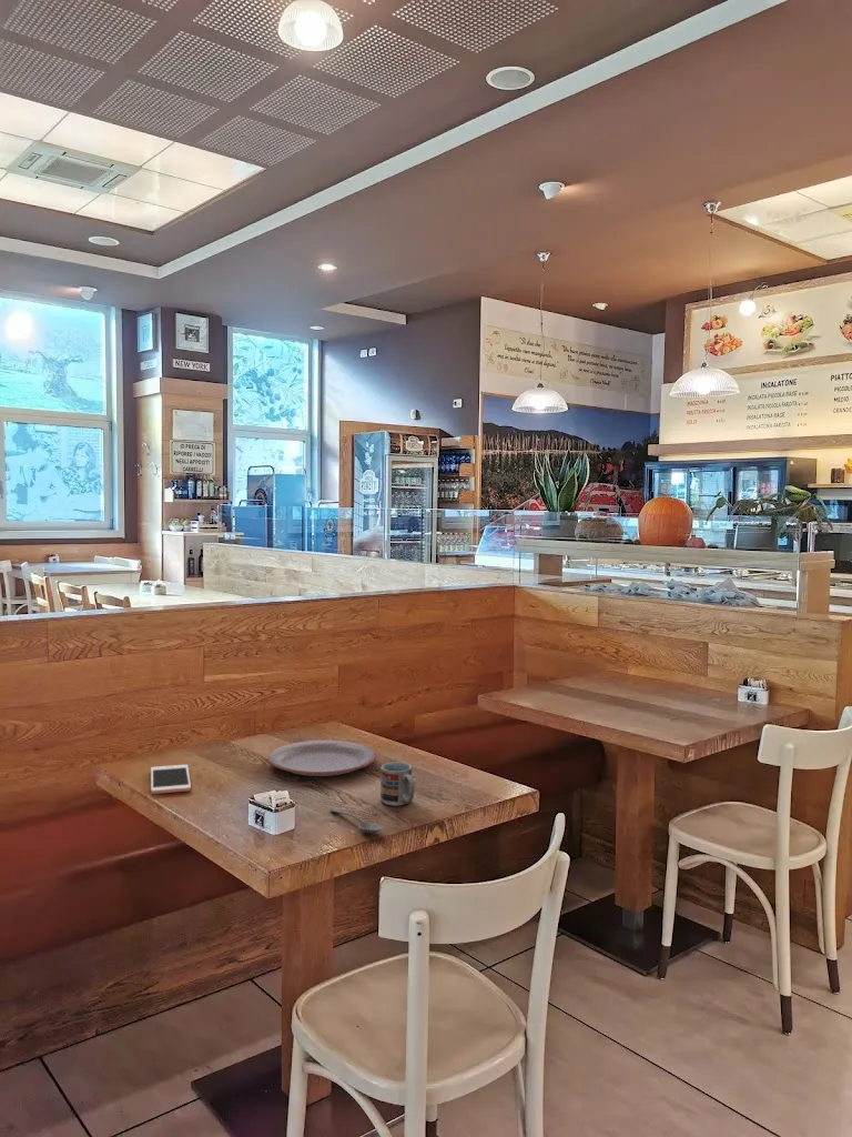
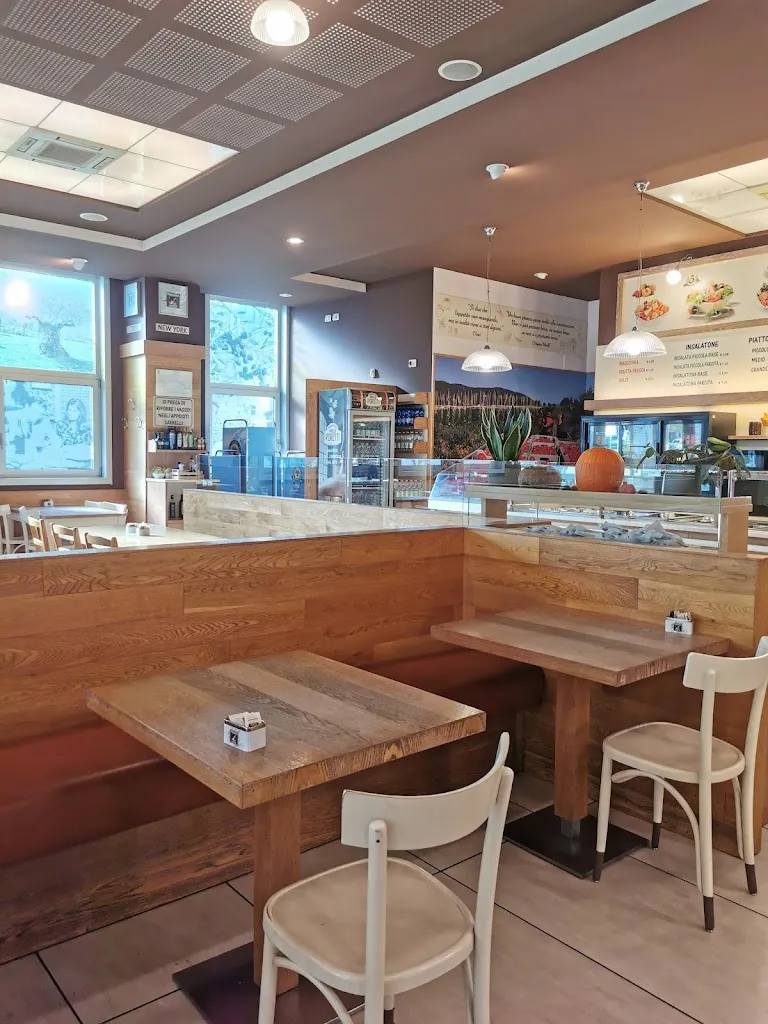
- plate (322, 759)
- cell phone (170, 778)
- spoon (355, 817)
- cup (399, 785)
